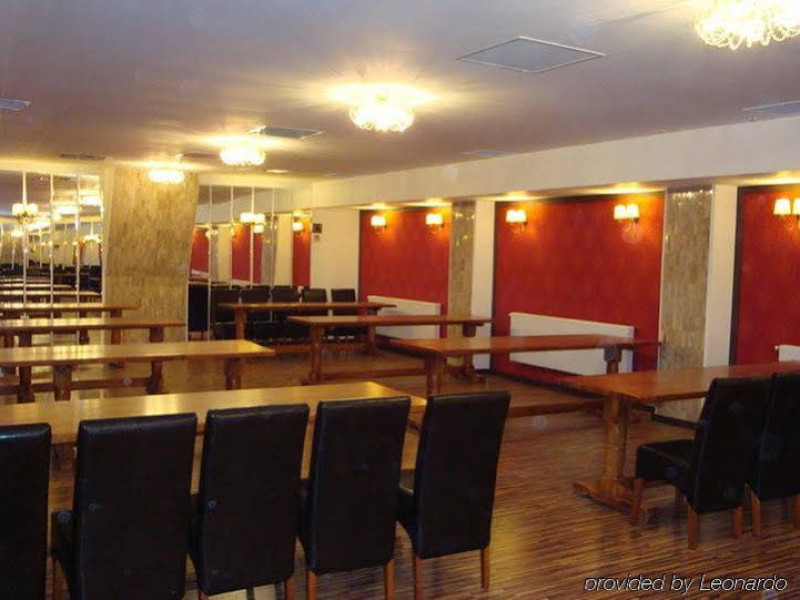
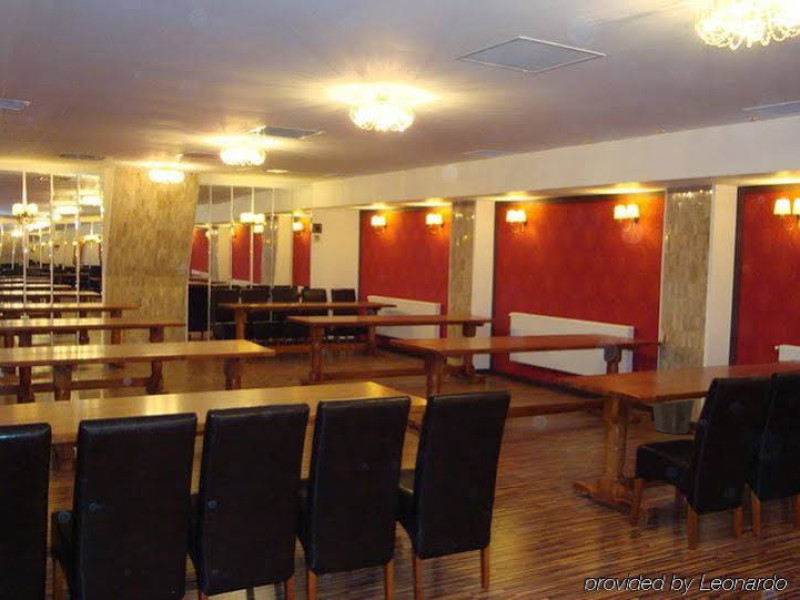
+ waste bin (672, 410)
